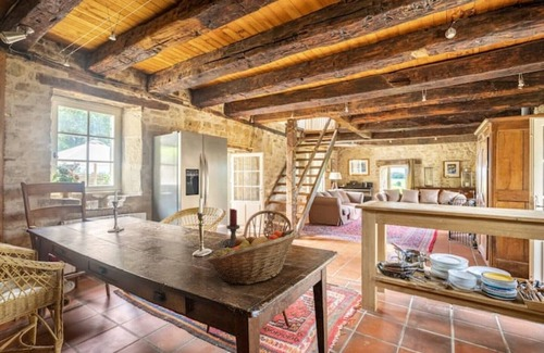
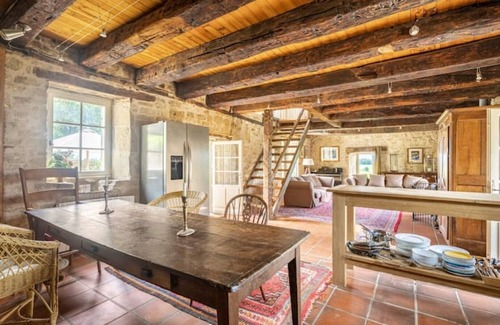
- candle holder (231, 227)
- fruit basket (255, 251)
